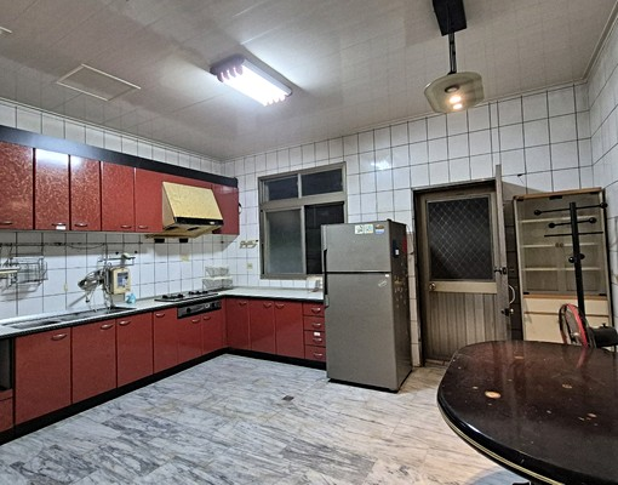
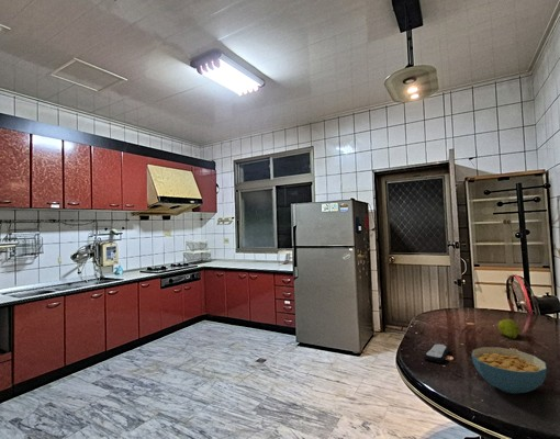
+ remote control (437, 351)
+ fruit (508, 328)
+ cereal bowl (507, 373)
